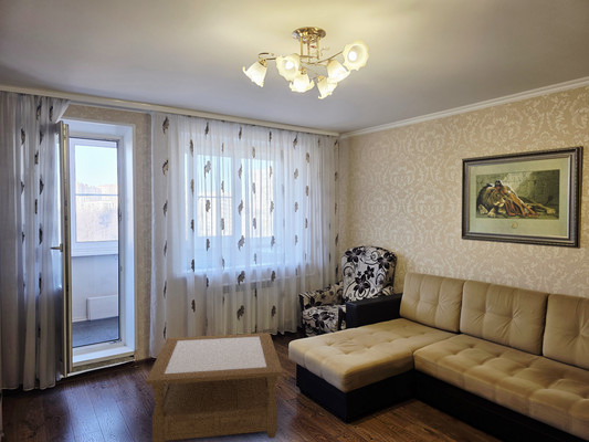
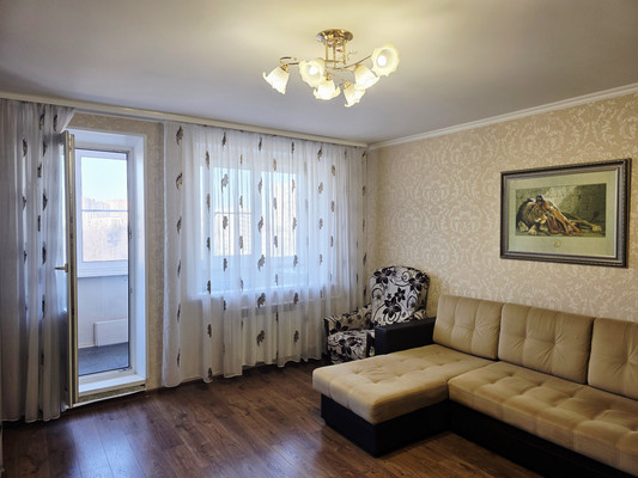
- coffee table (218, 382)
